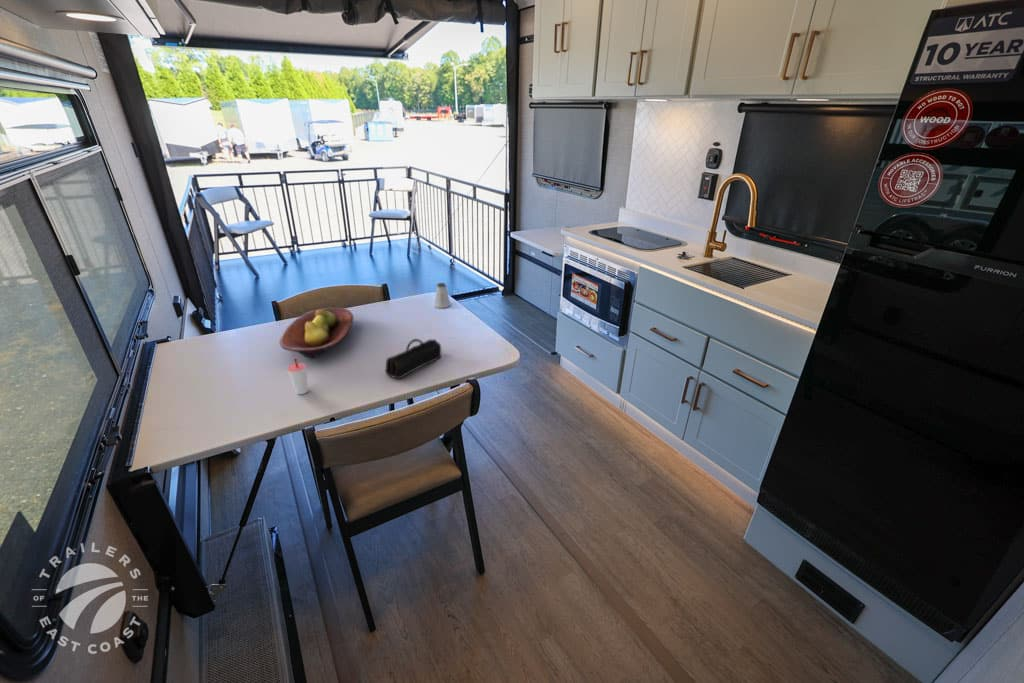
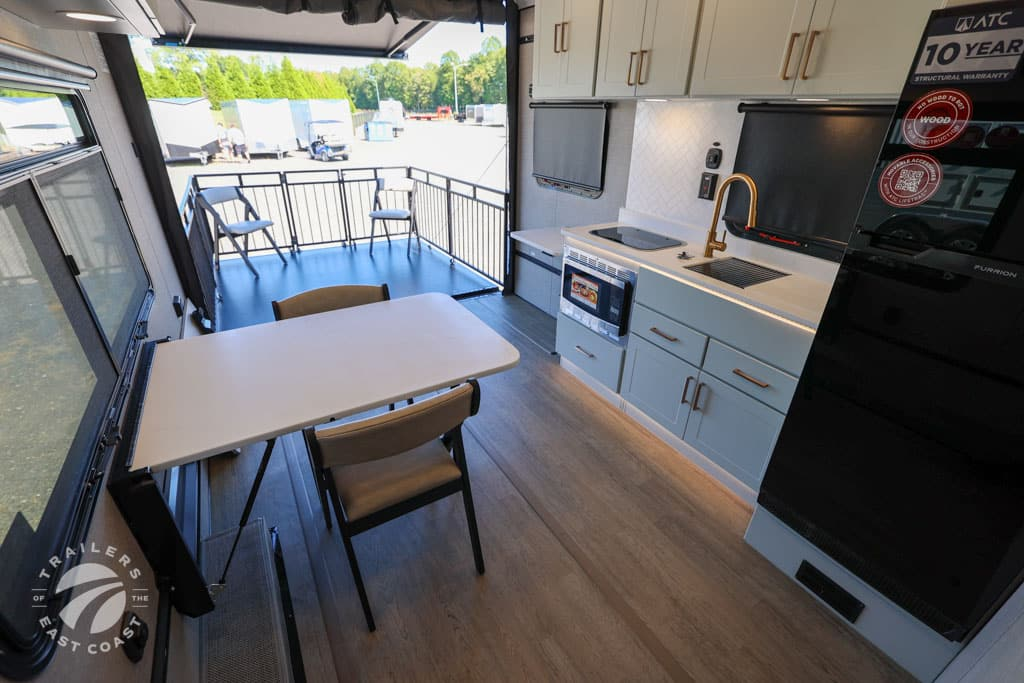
- cup (298, 375)
- pencil case (414, 353)
- saltshaker (441, 294)
- fruit bowl (318, 328)
